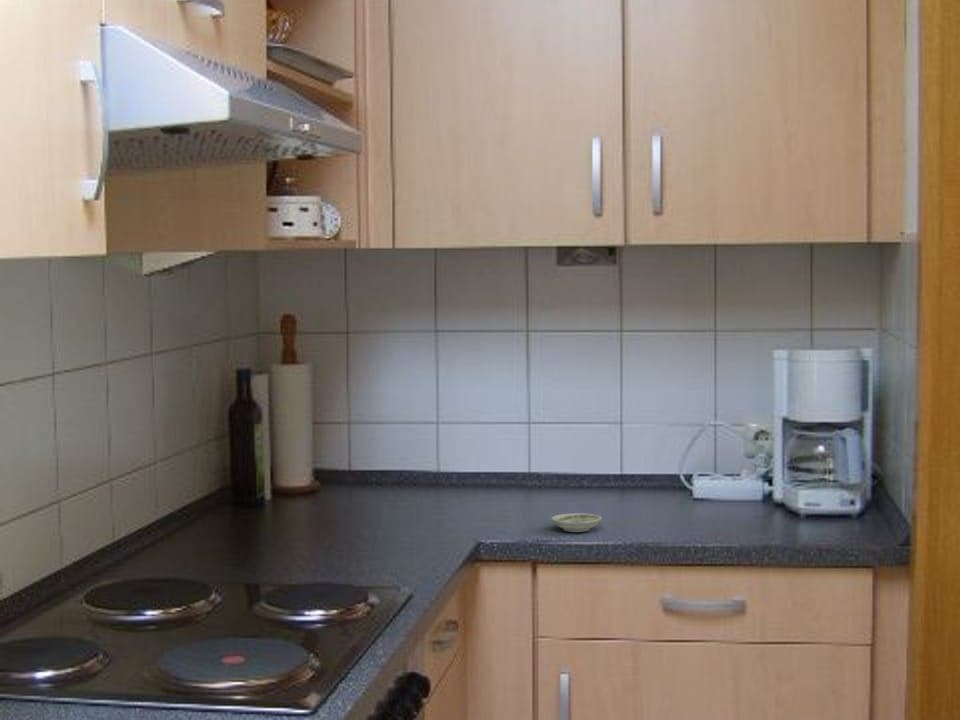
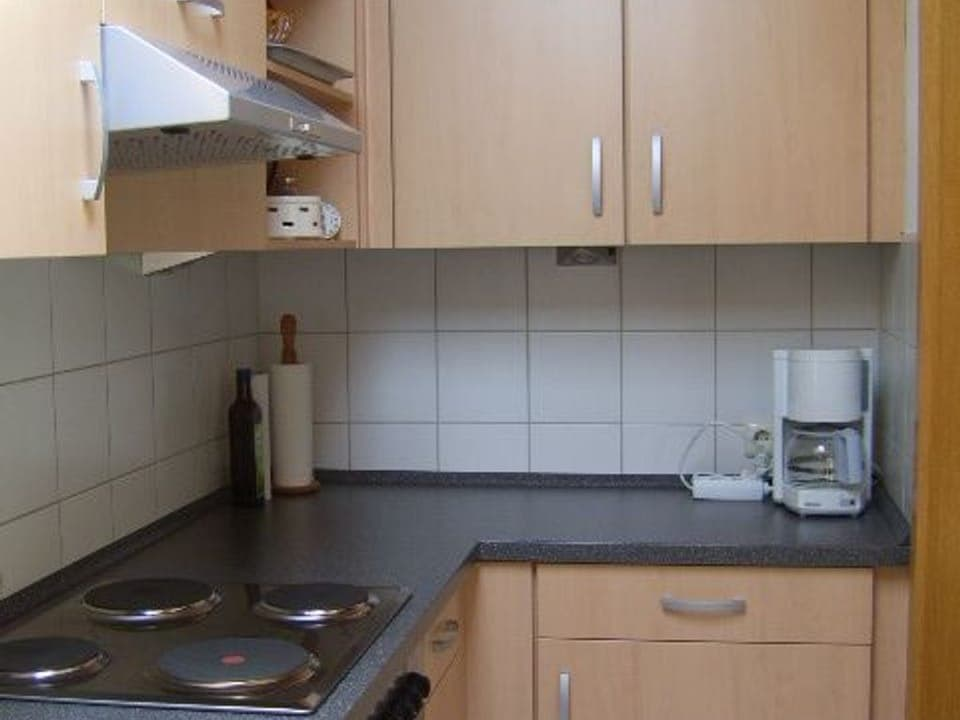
- saucer (576, 523)
